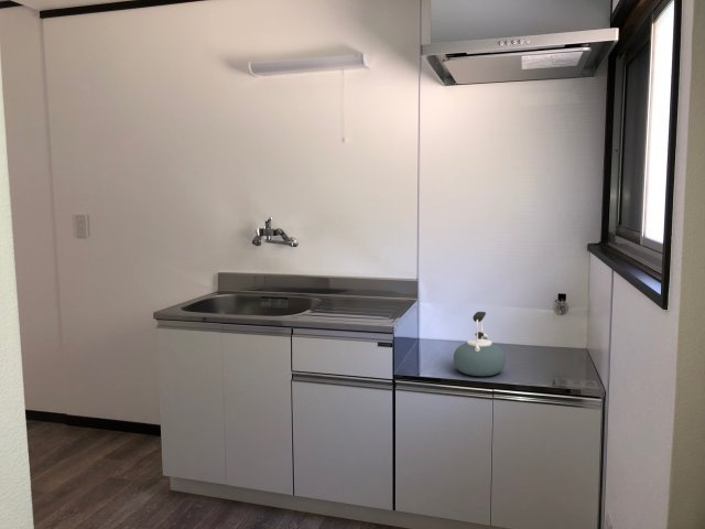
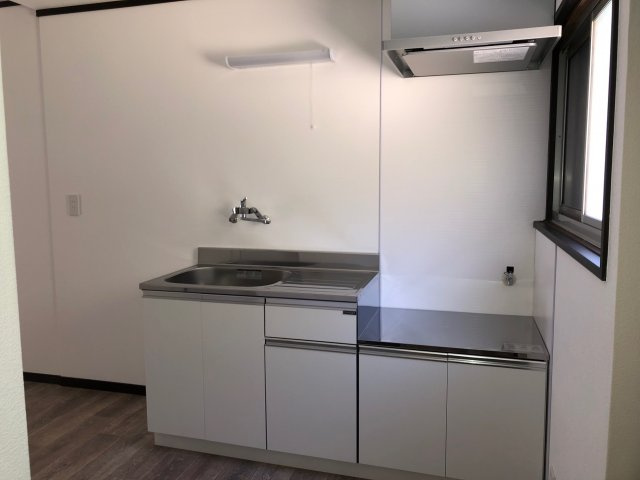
- kettle (479, 341)
